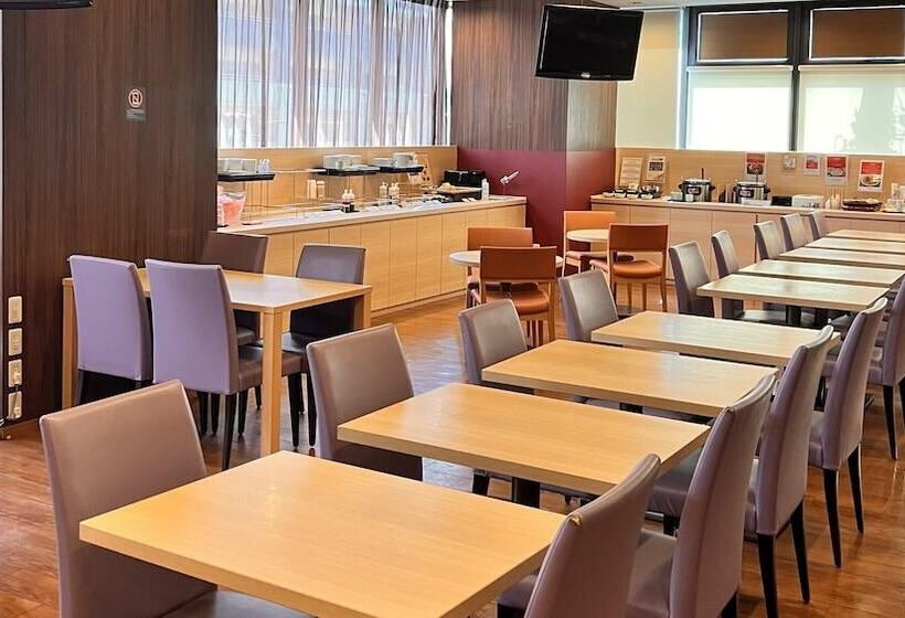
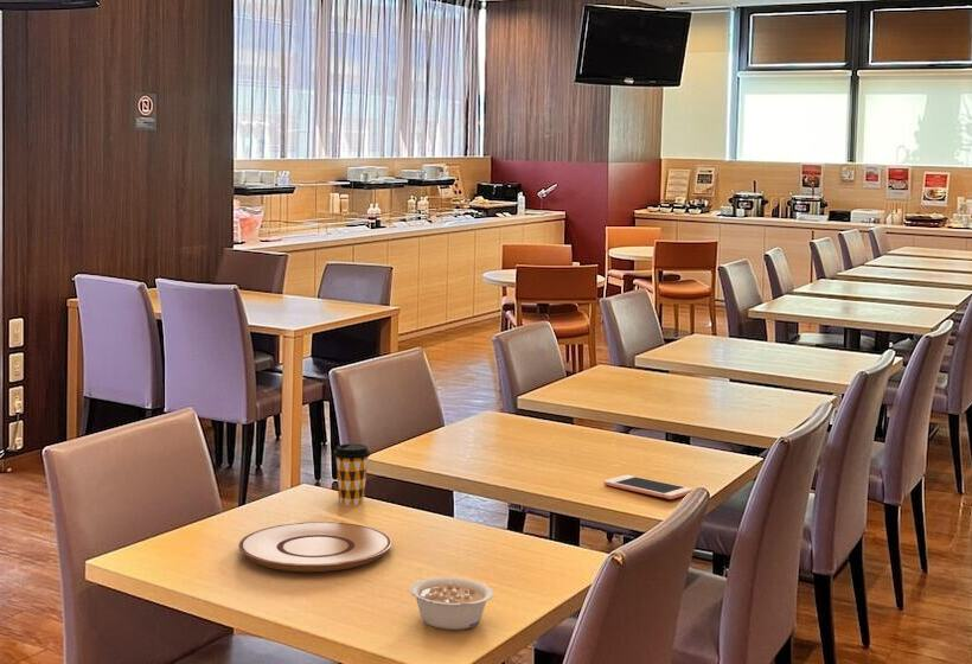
+ plate (315, 545)
+ cell phone (647, 486)
+ coffee cup (351, 474)
+ legume (453, 602)
